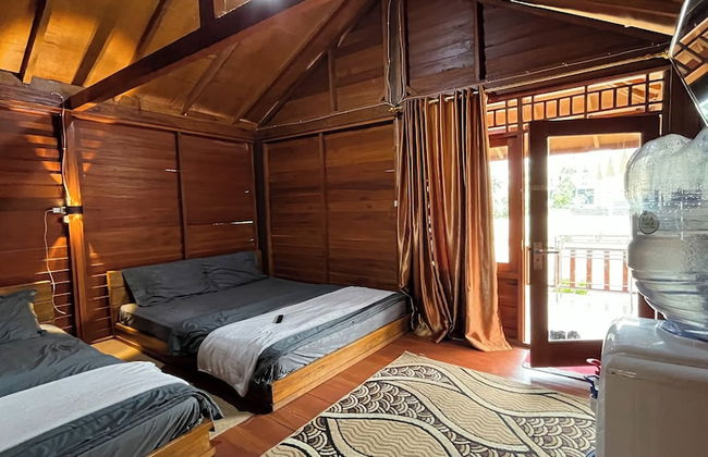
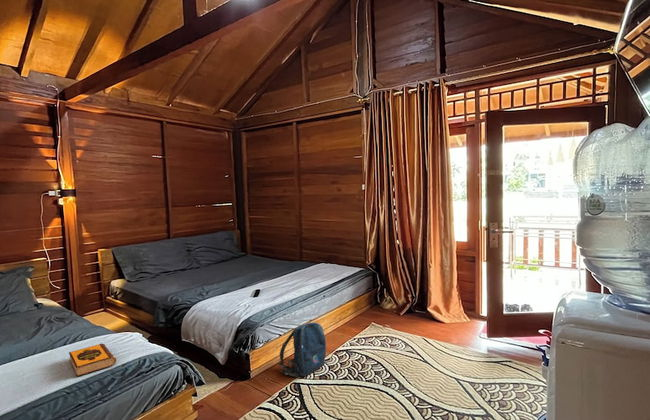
+ backpack (301, 344)
+ hardback book (92, 358)
